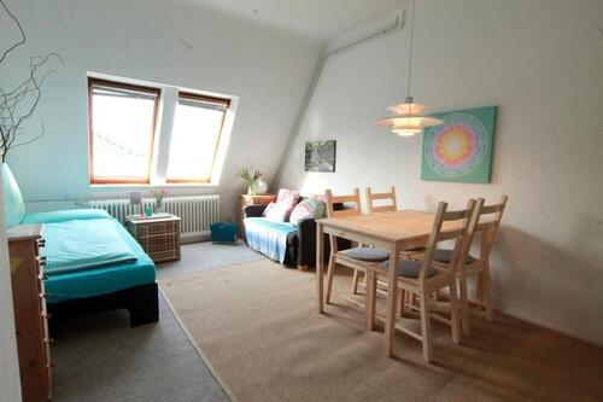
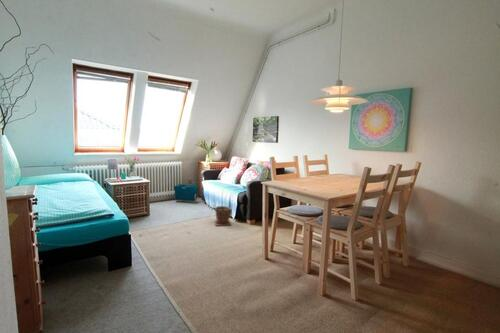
+ plant pot (223, 215)
